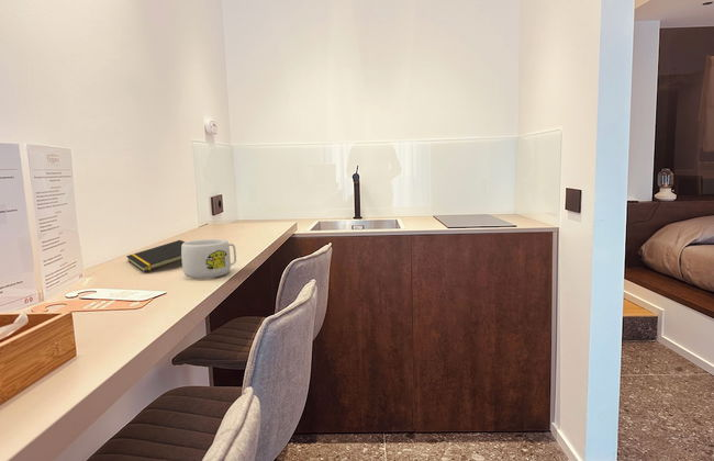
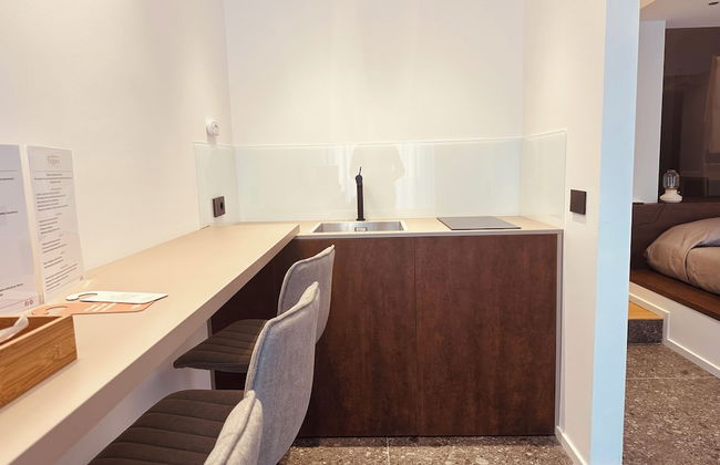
- mug (207, 258)
- notepad (163, 254)
